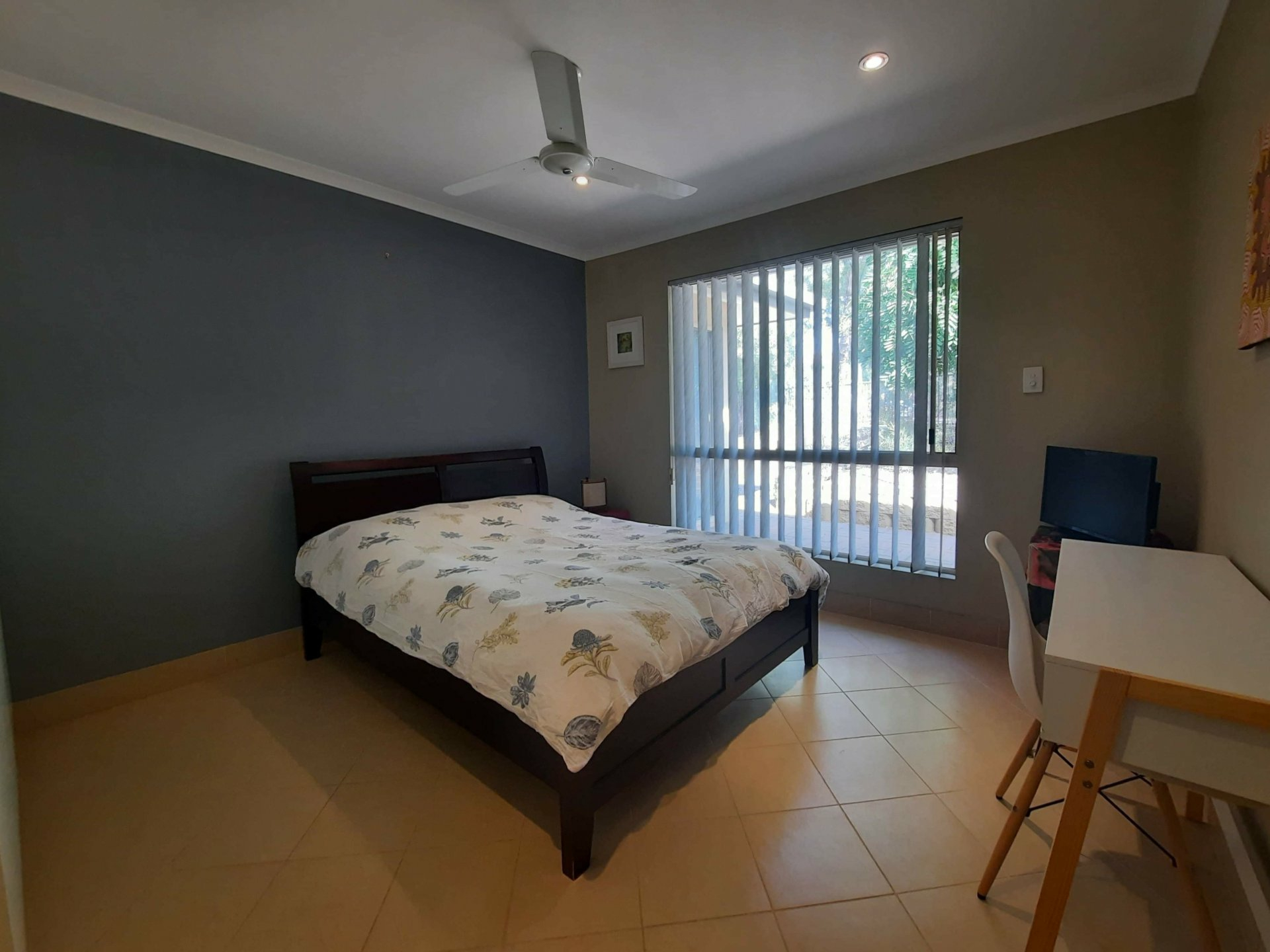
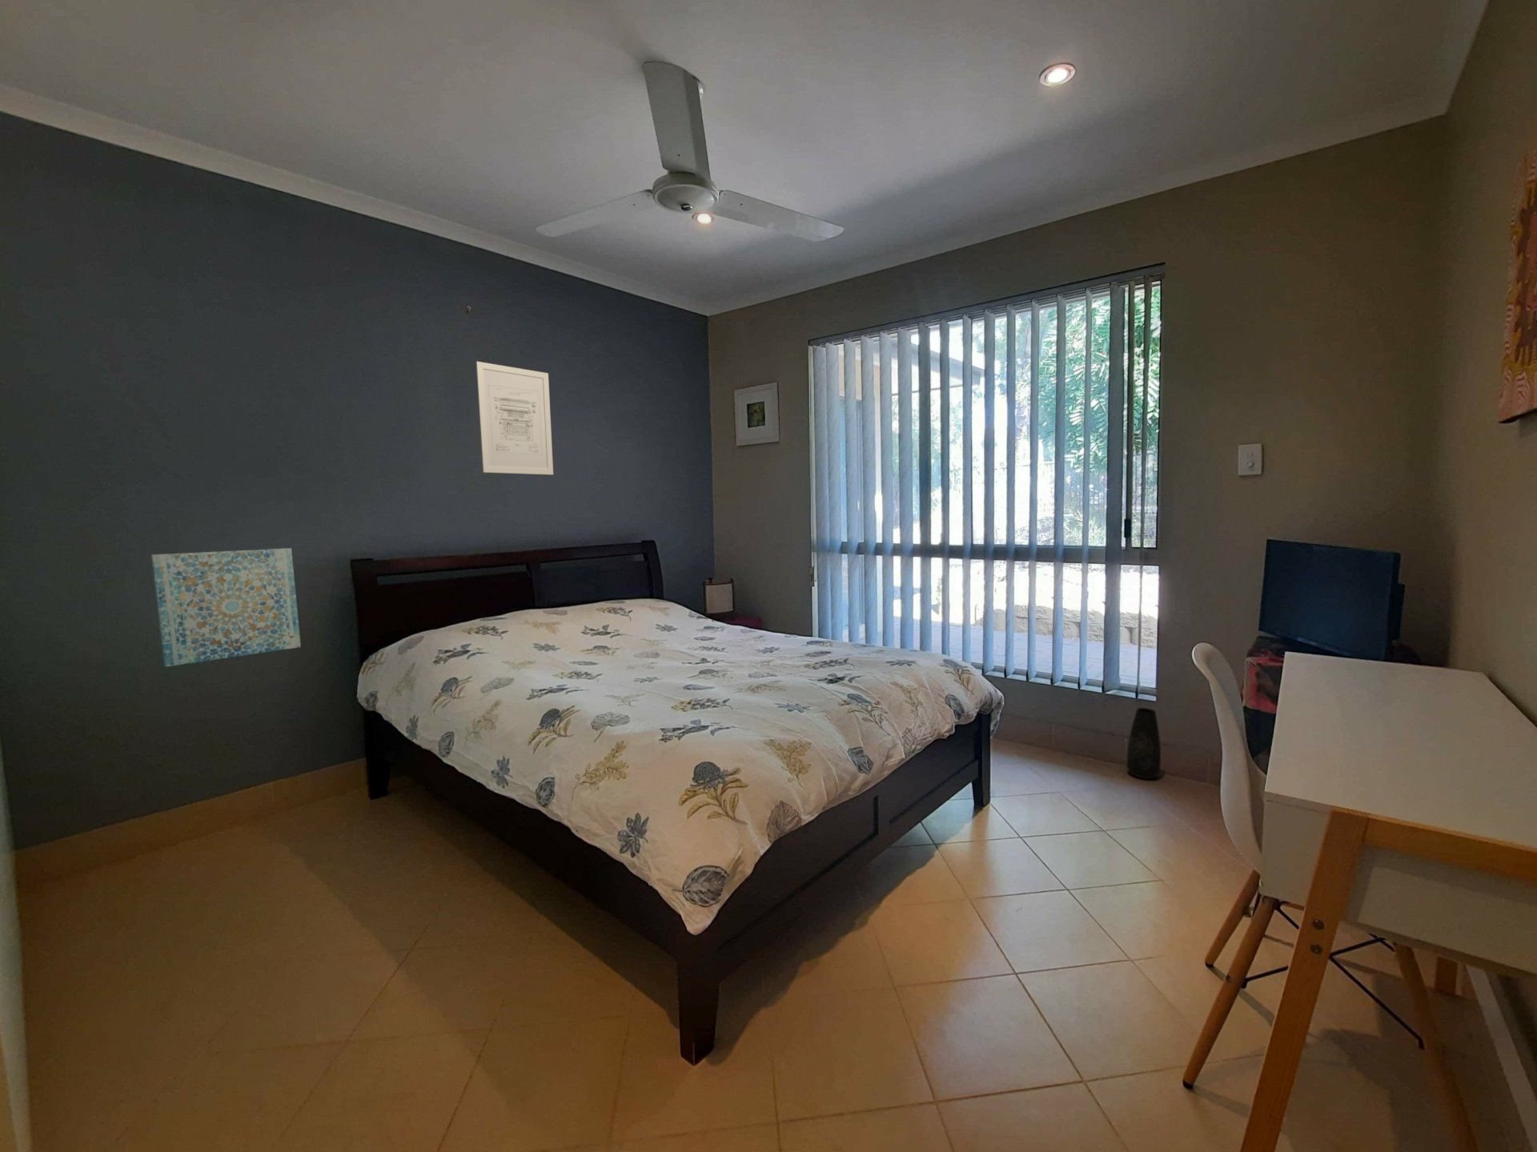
+ wall art (517, 421)
+ vase (1144, 743)
+ wall art (230, 604)
